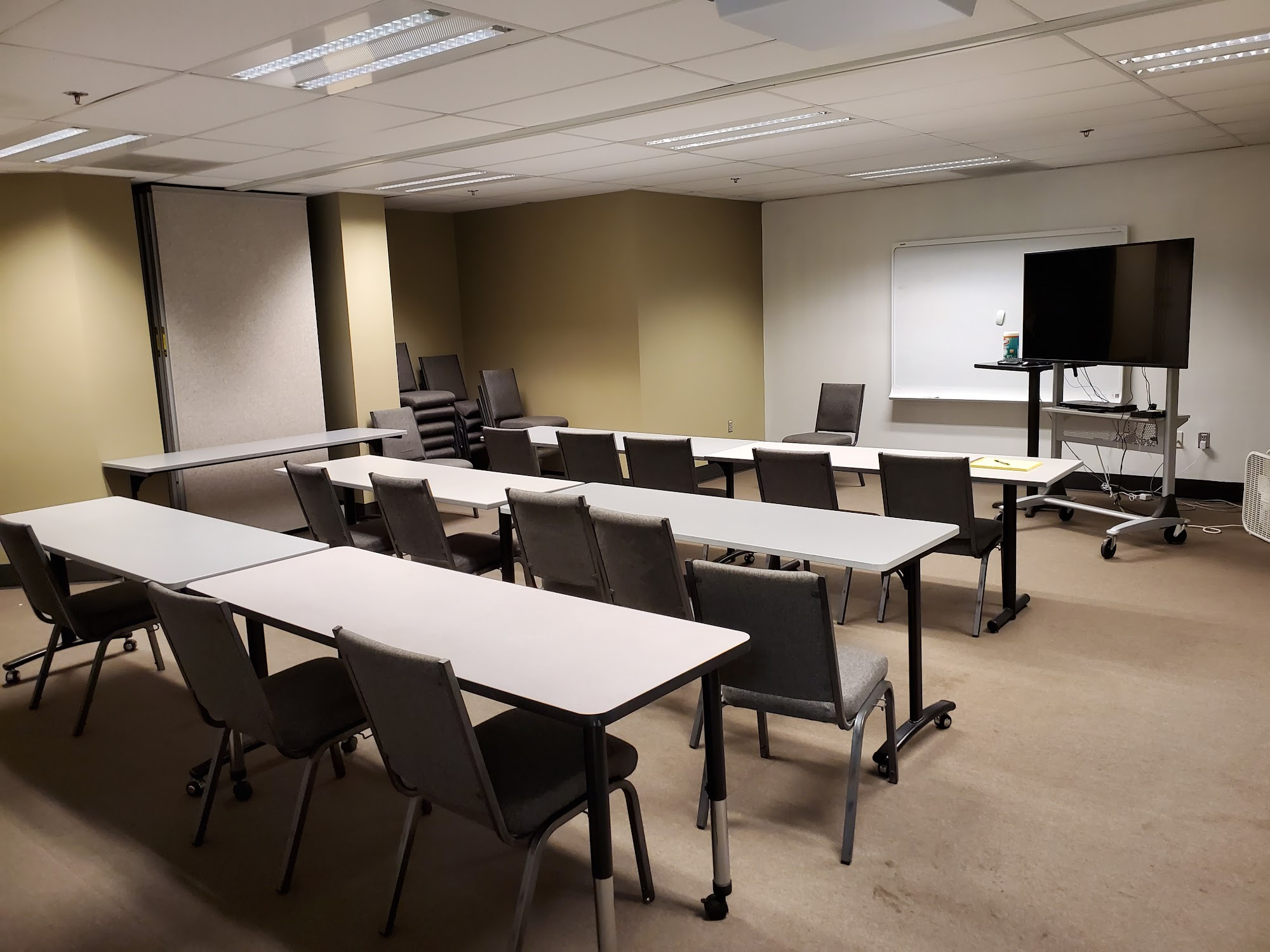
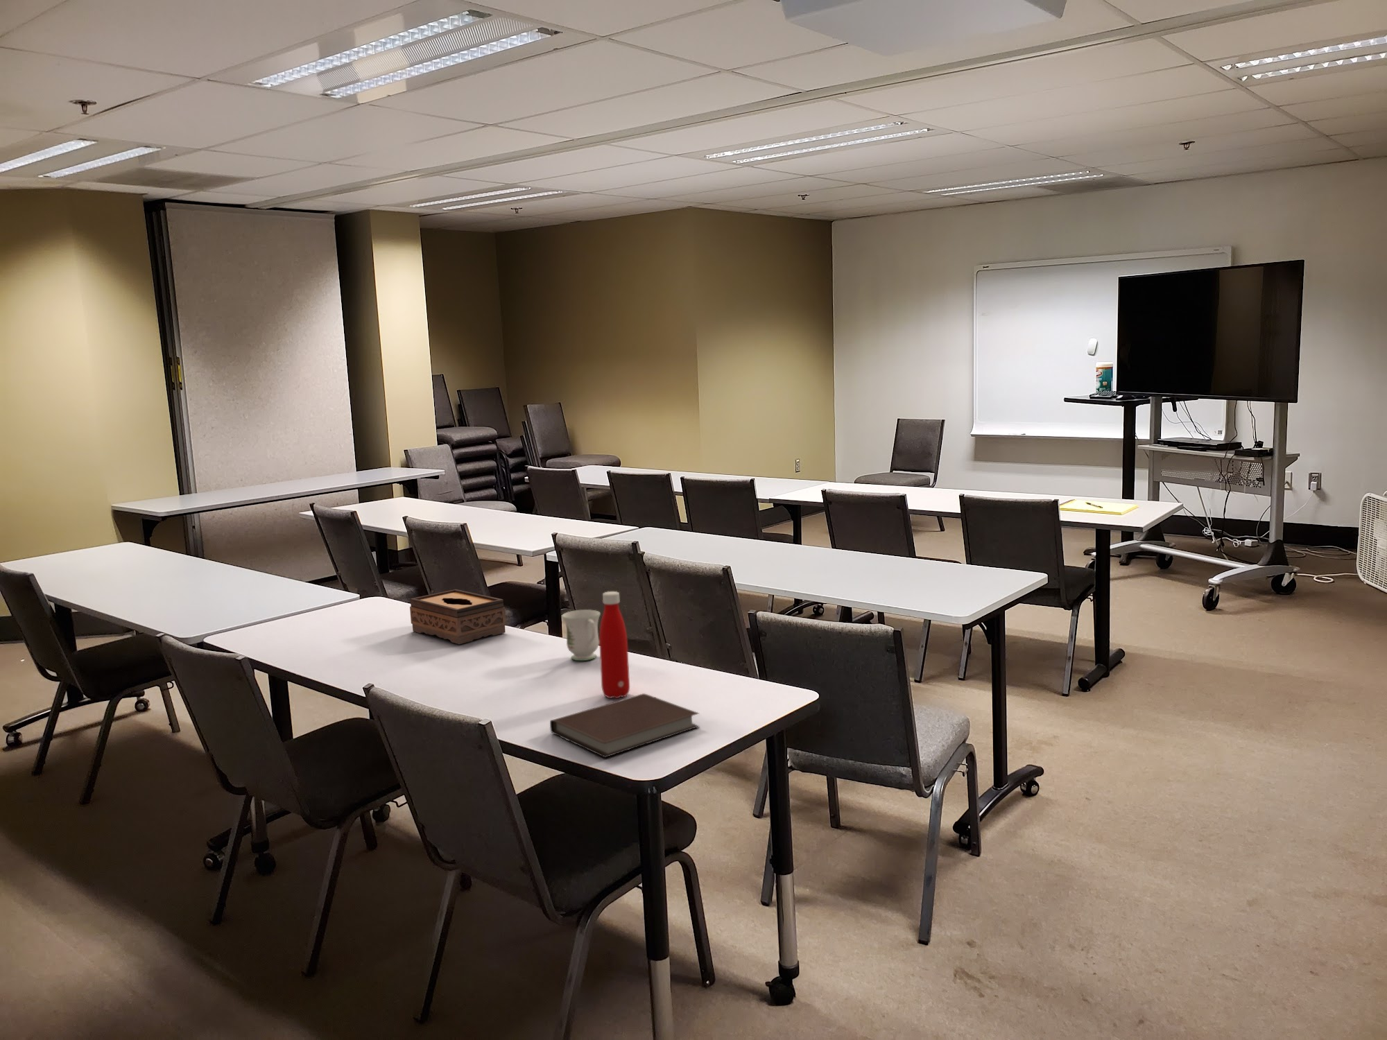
+ notebook (625, 722)
+ bottle (613, 645)
+ tissue box (457, 615)
+ mug (584, 637)
